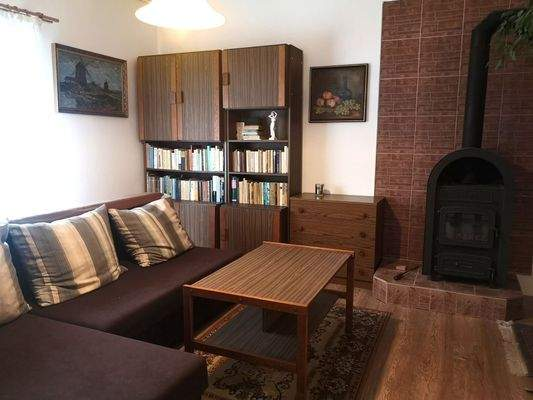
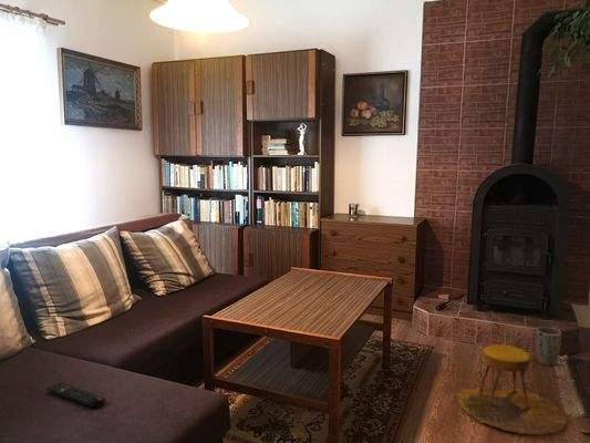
+ remote control (75, 395)
+ plant pot (547, 346)
+ stool (507, 383)
